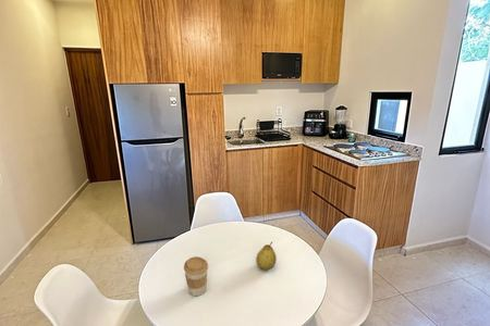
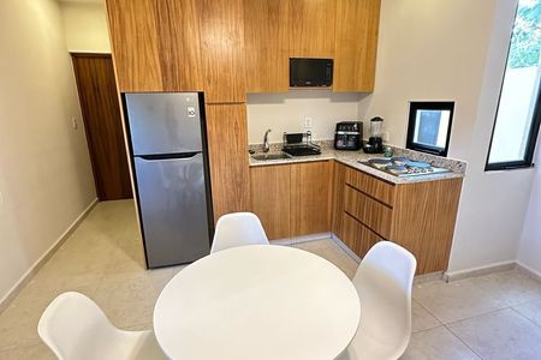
- coffee cup (196, 275)
- fruit (266, 254)
